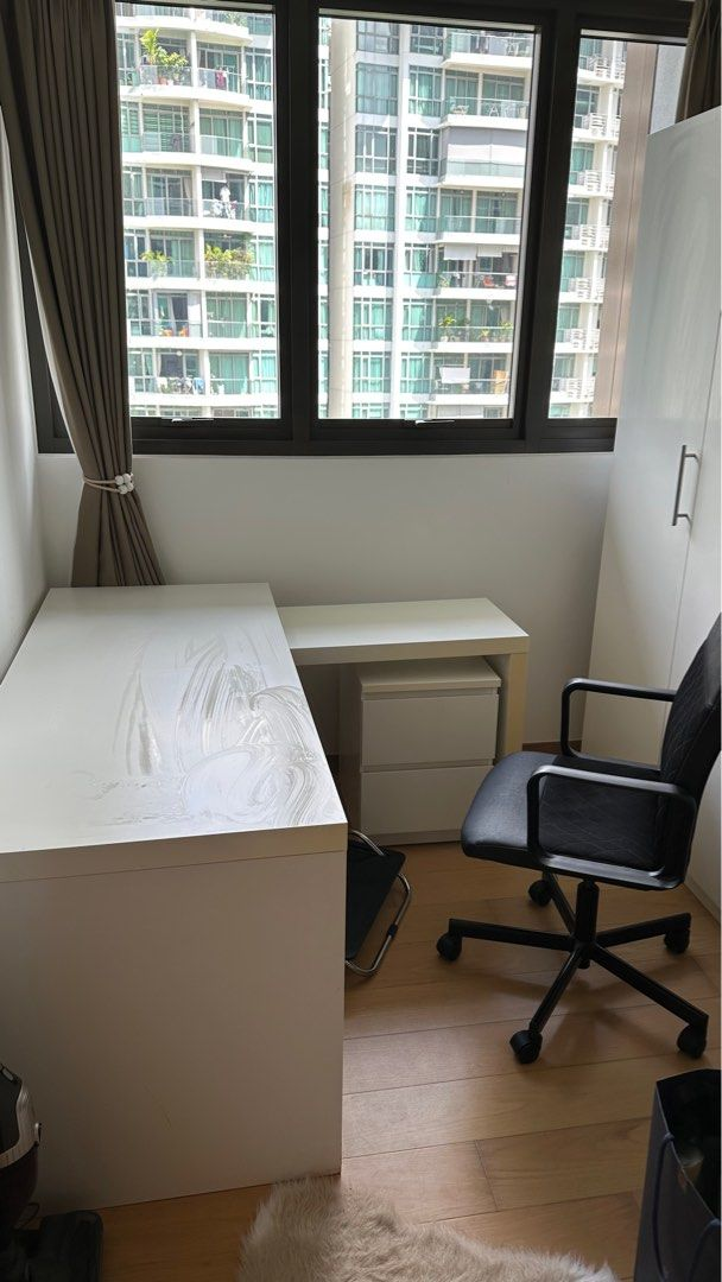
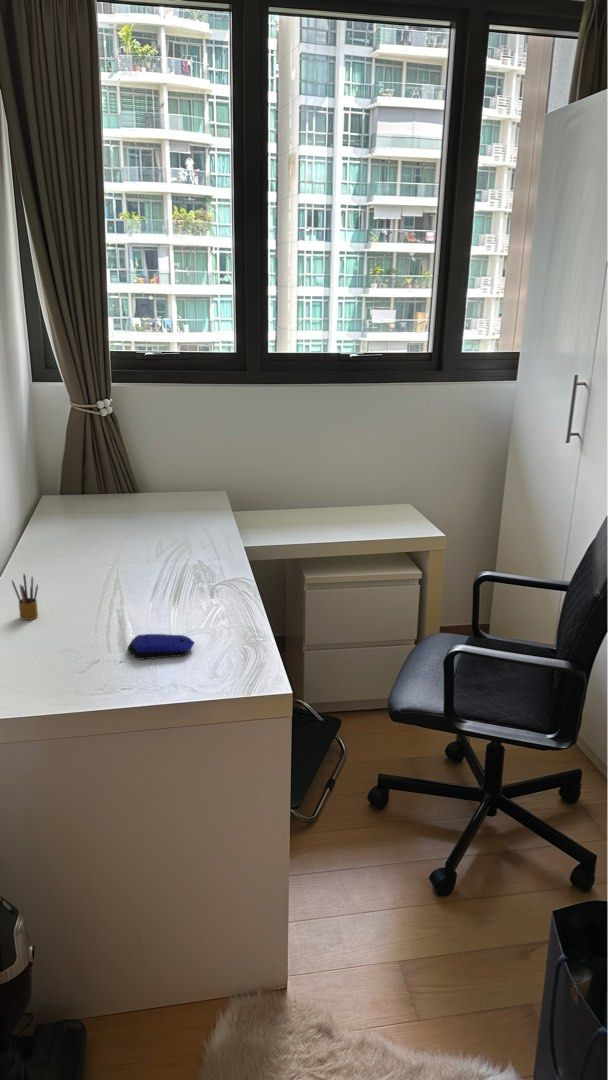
+ pencil box (26, 596)
+ computer mouse (161, 643)
